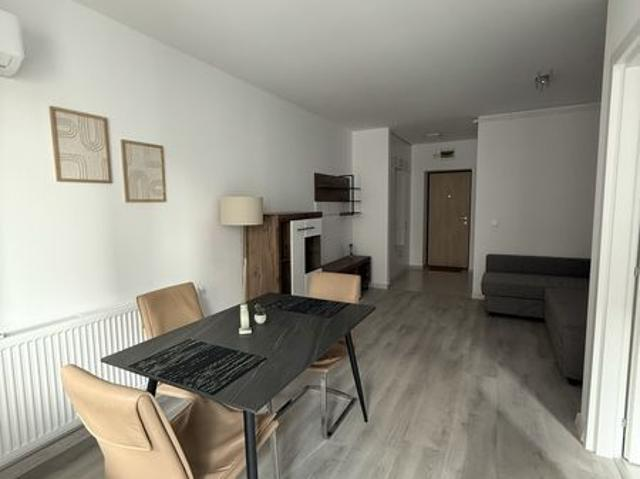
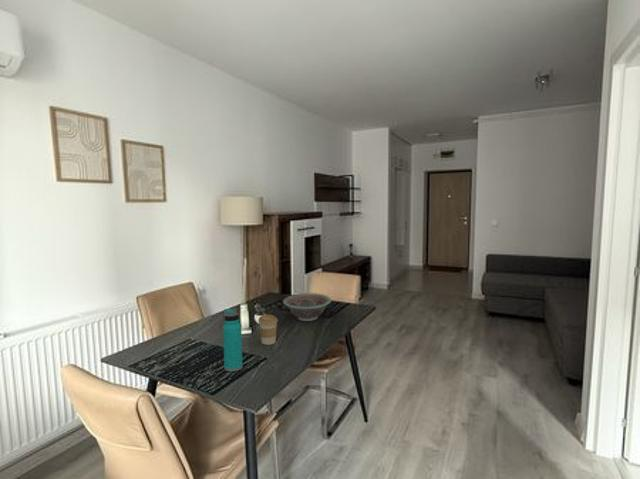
+ coffee cup (268, 329)
+ water bottle (232, 338)
+ decorative bowl (307, 308)
